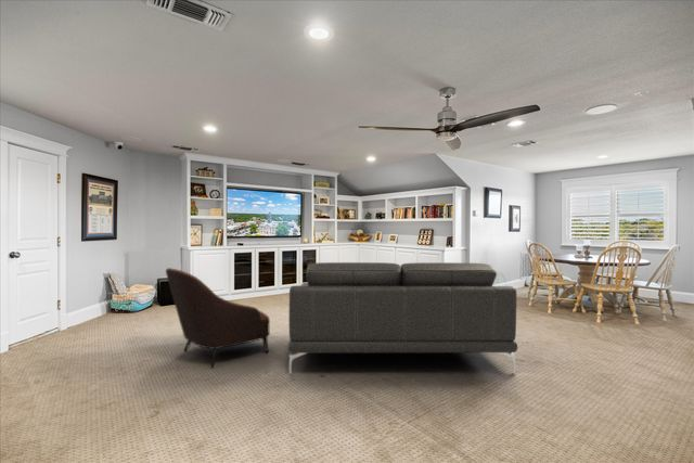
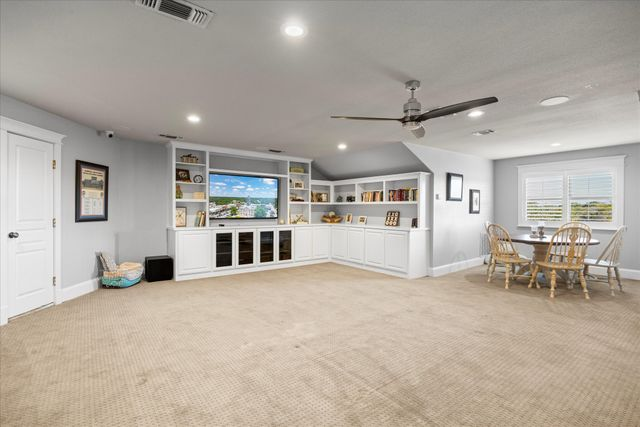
- sofa (394, 307)
- armchair (217, 309)
